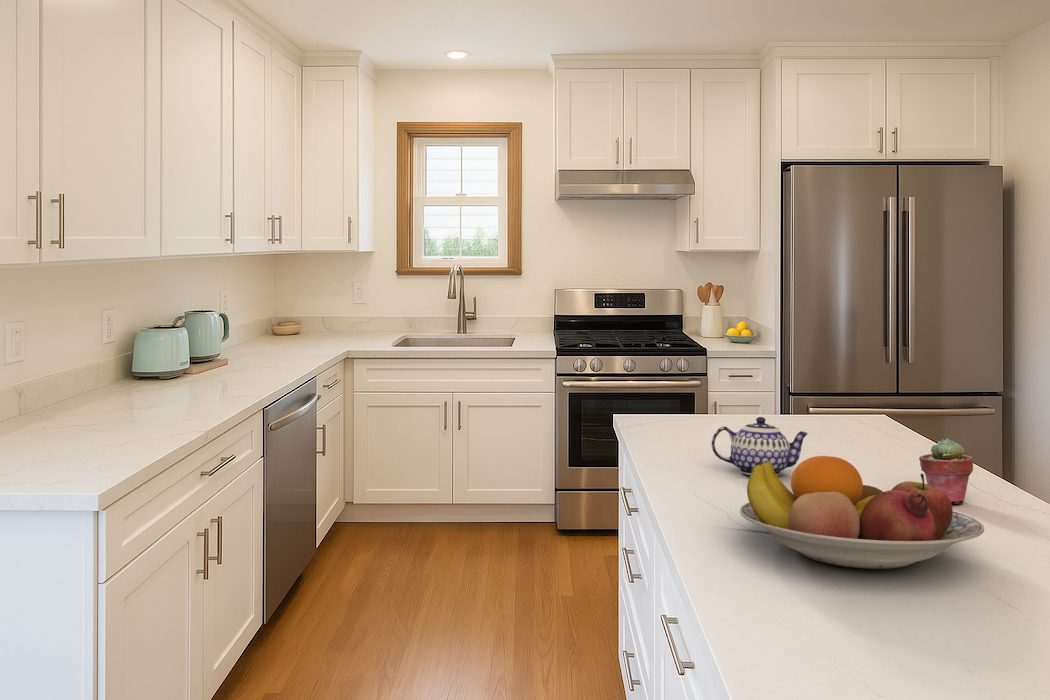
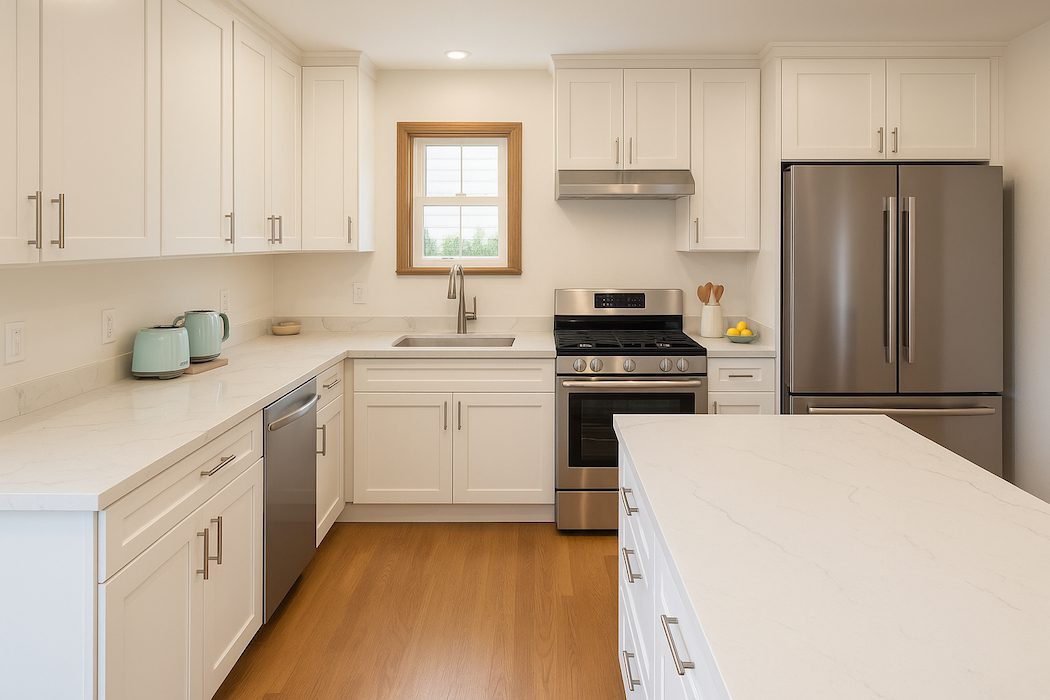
- fruit bowl (855, 506)
- potted succulent (946, 469)
- teapot (759, 445)
